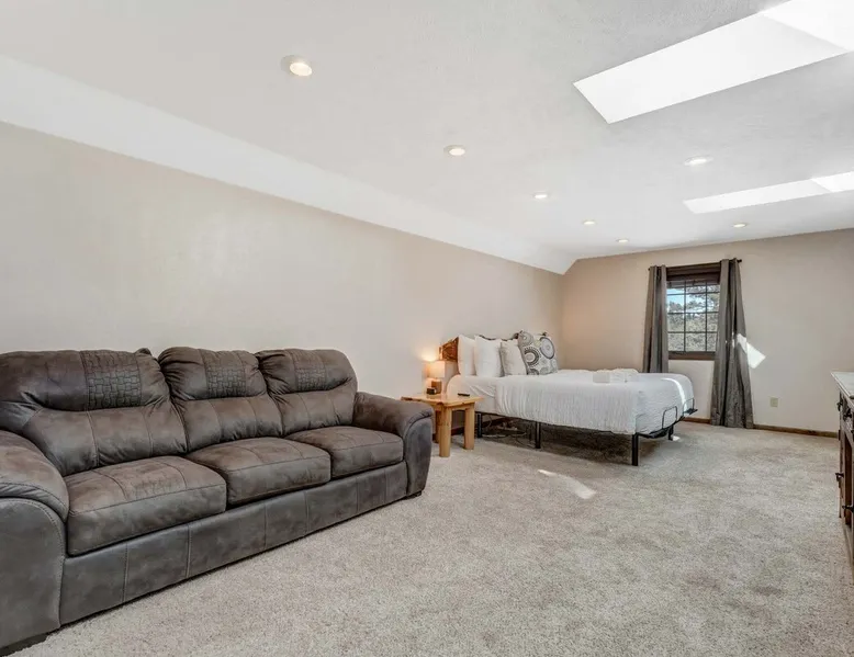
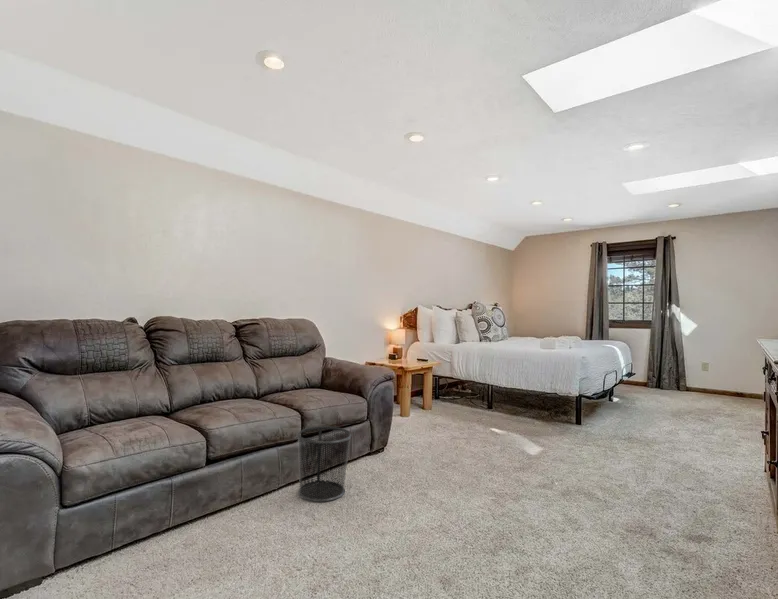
+ waste bin (323, 462)
